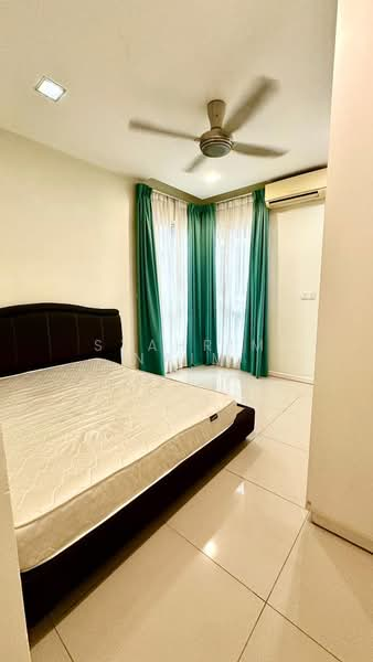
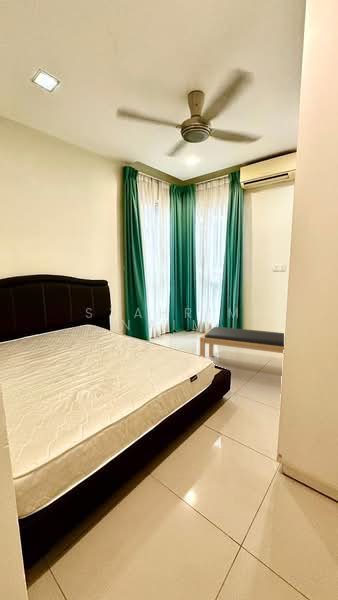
+ bench (255, 349)
